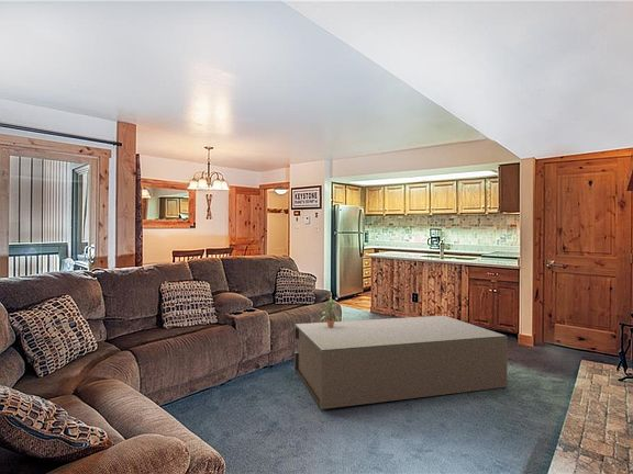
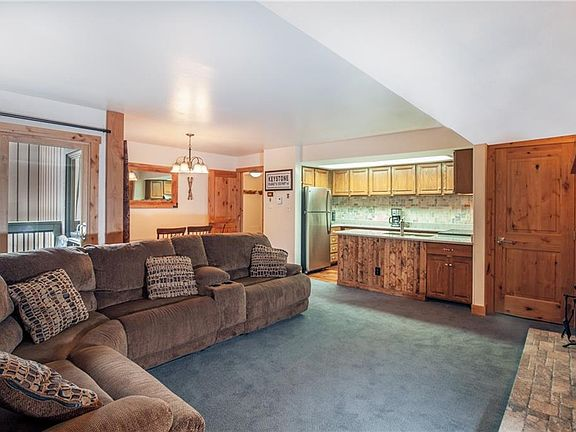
- potted plant (331, 309)
- coffee table (393, 353)
